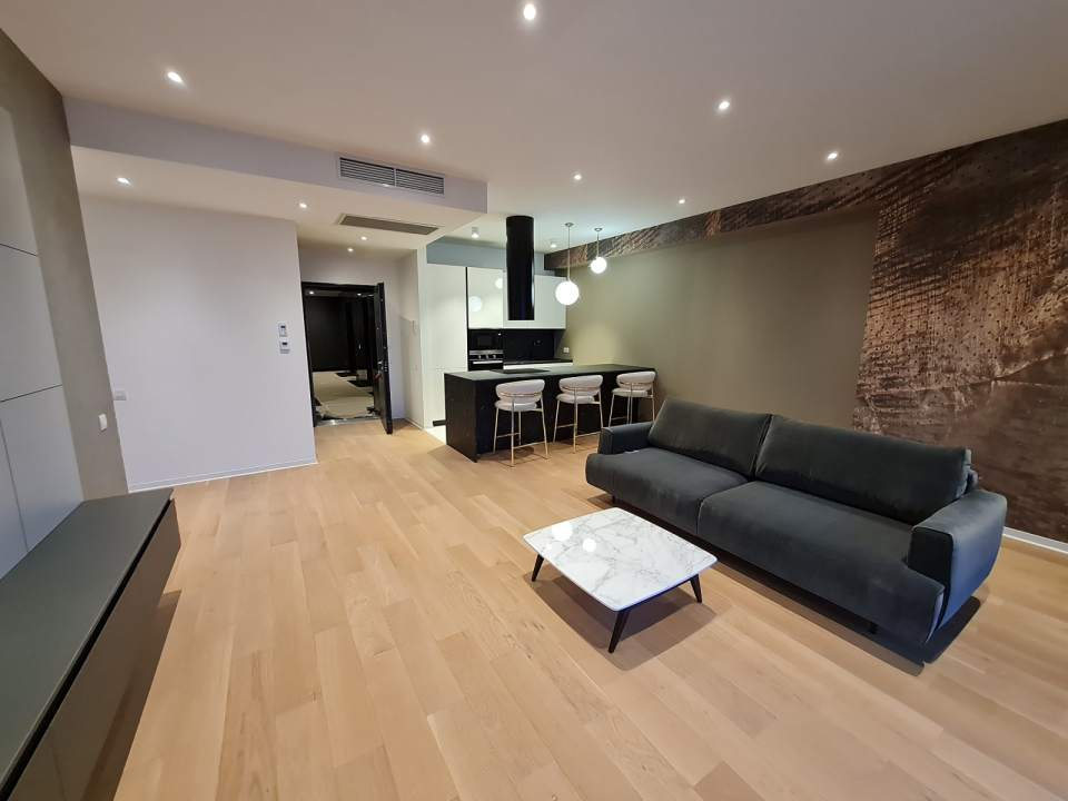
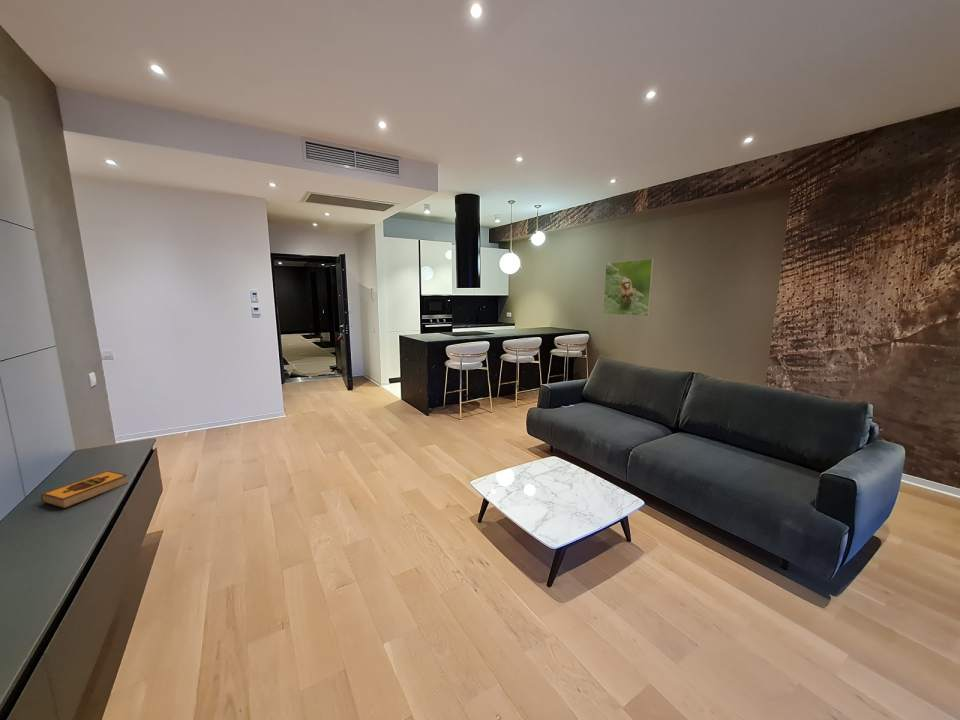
+ hardback book (86, 487)
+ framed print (626, 288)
